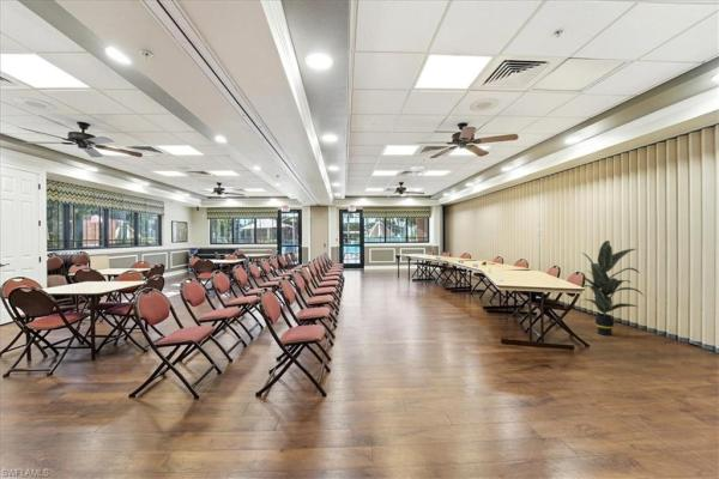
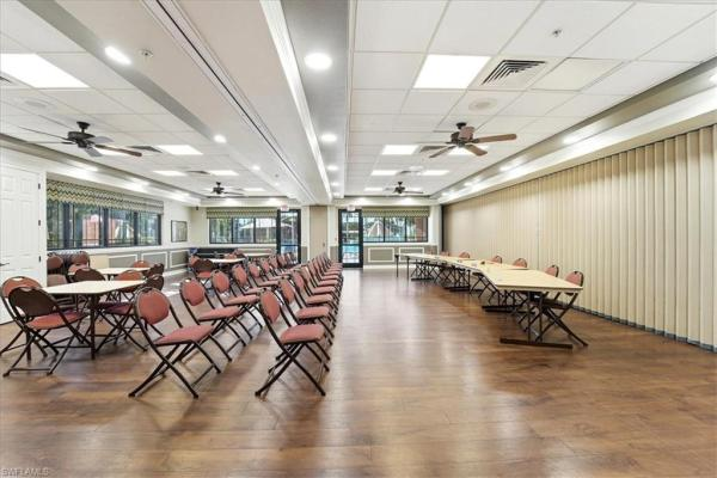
- indoor plant (608, 286)
